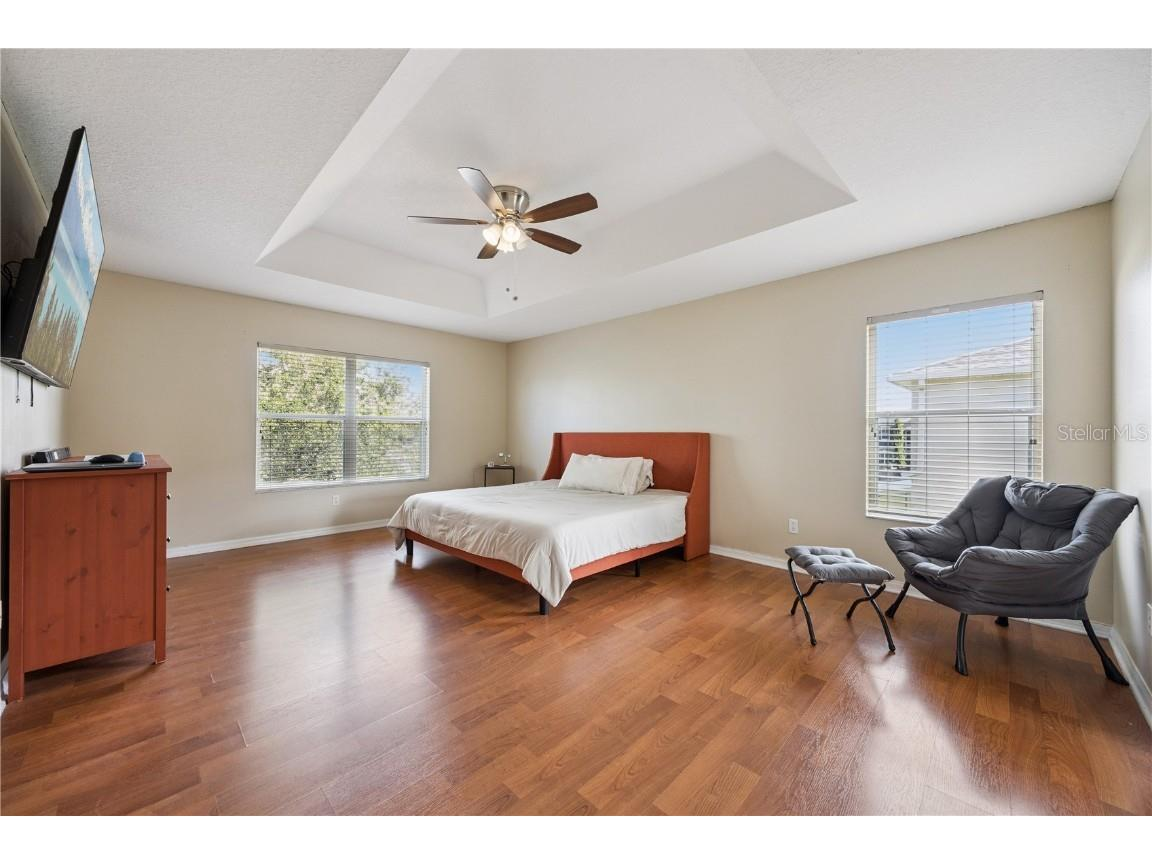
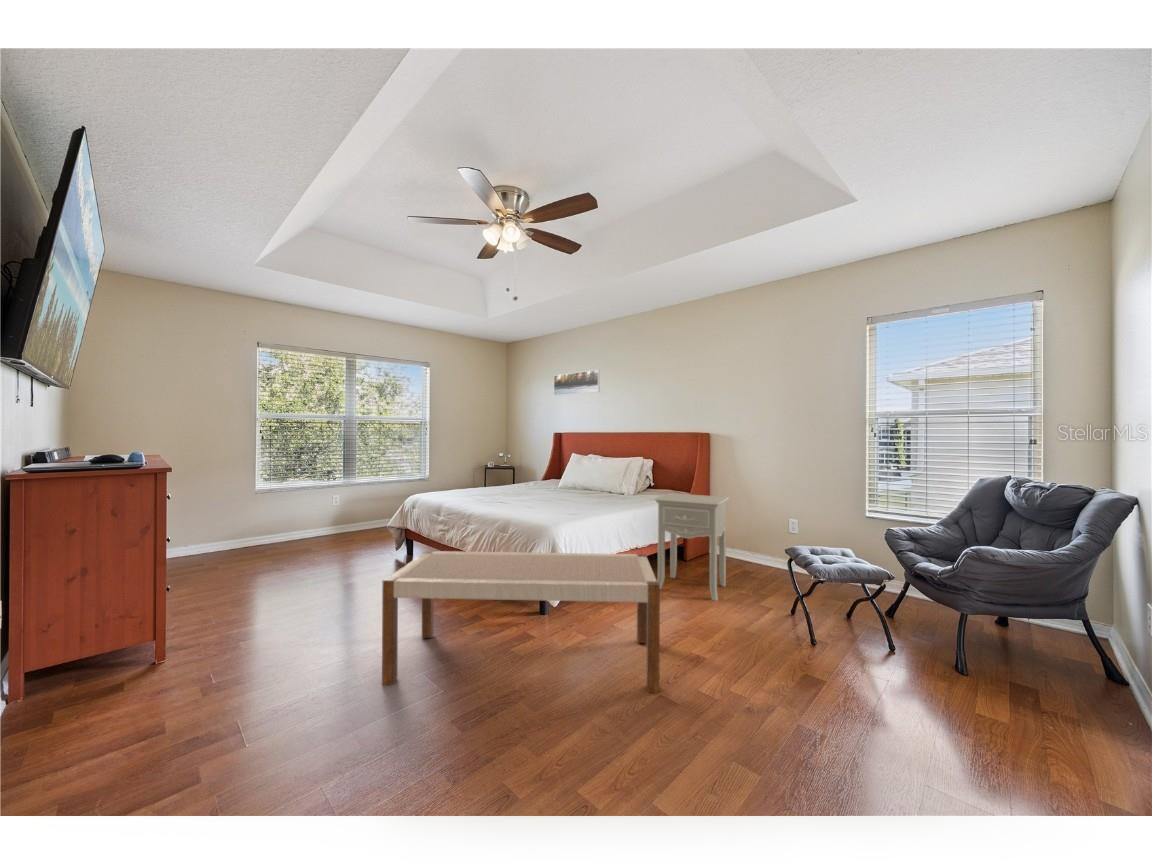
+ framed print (575, 383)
+ nightstand (691, 537)
+ bench (527, 599)
